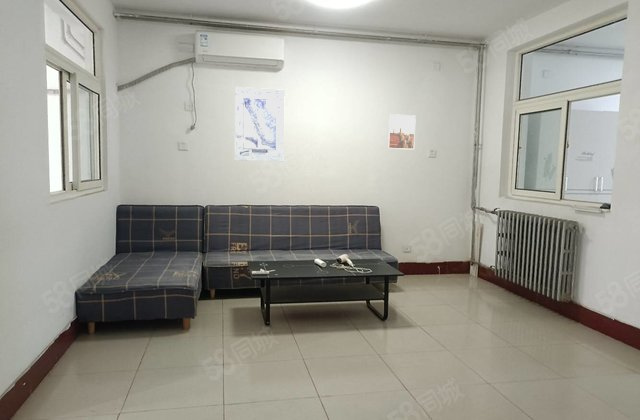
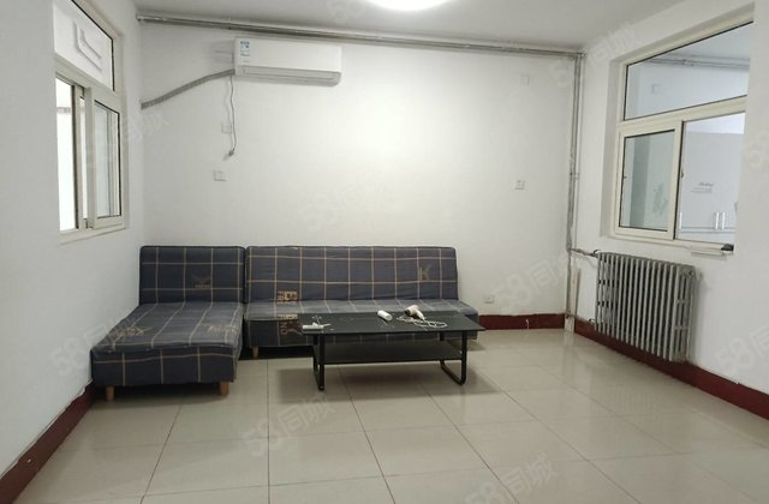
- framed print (401, 132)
- wall art (259, 125)
